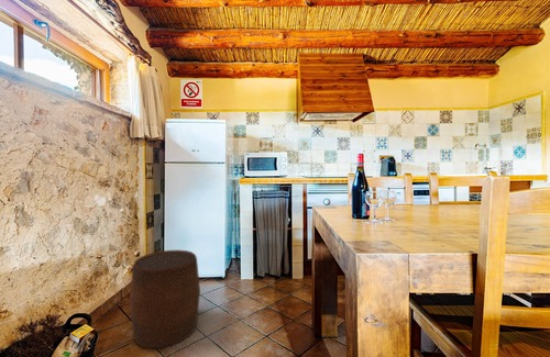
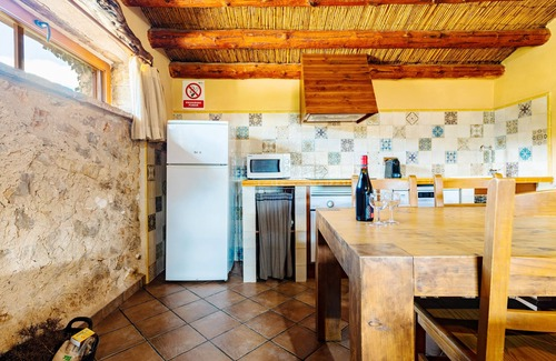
- stool (166, 293)
